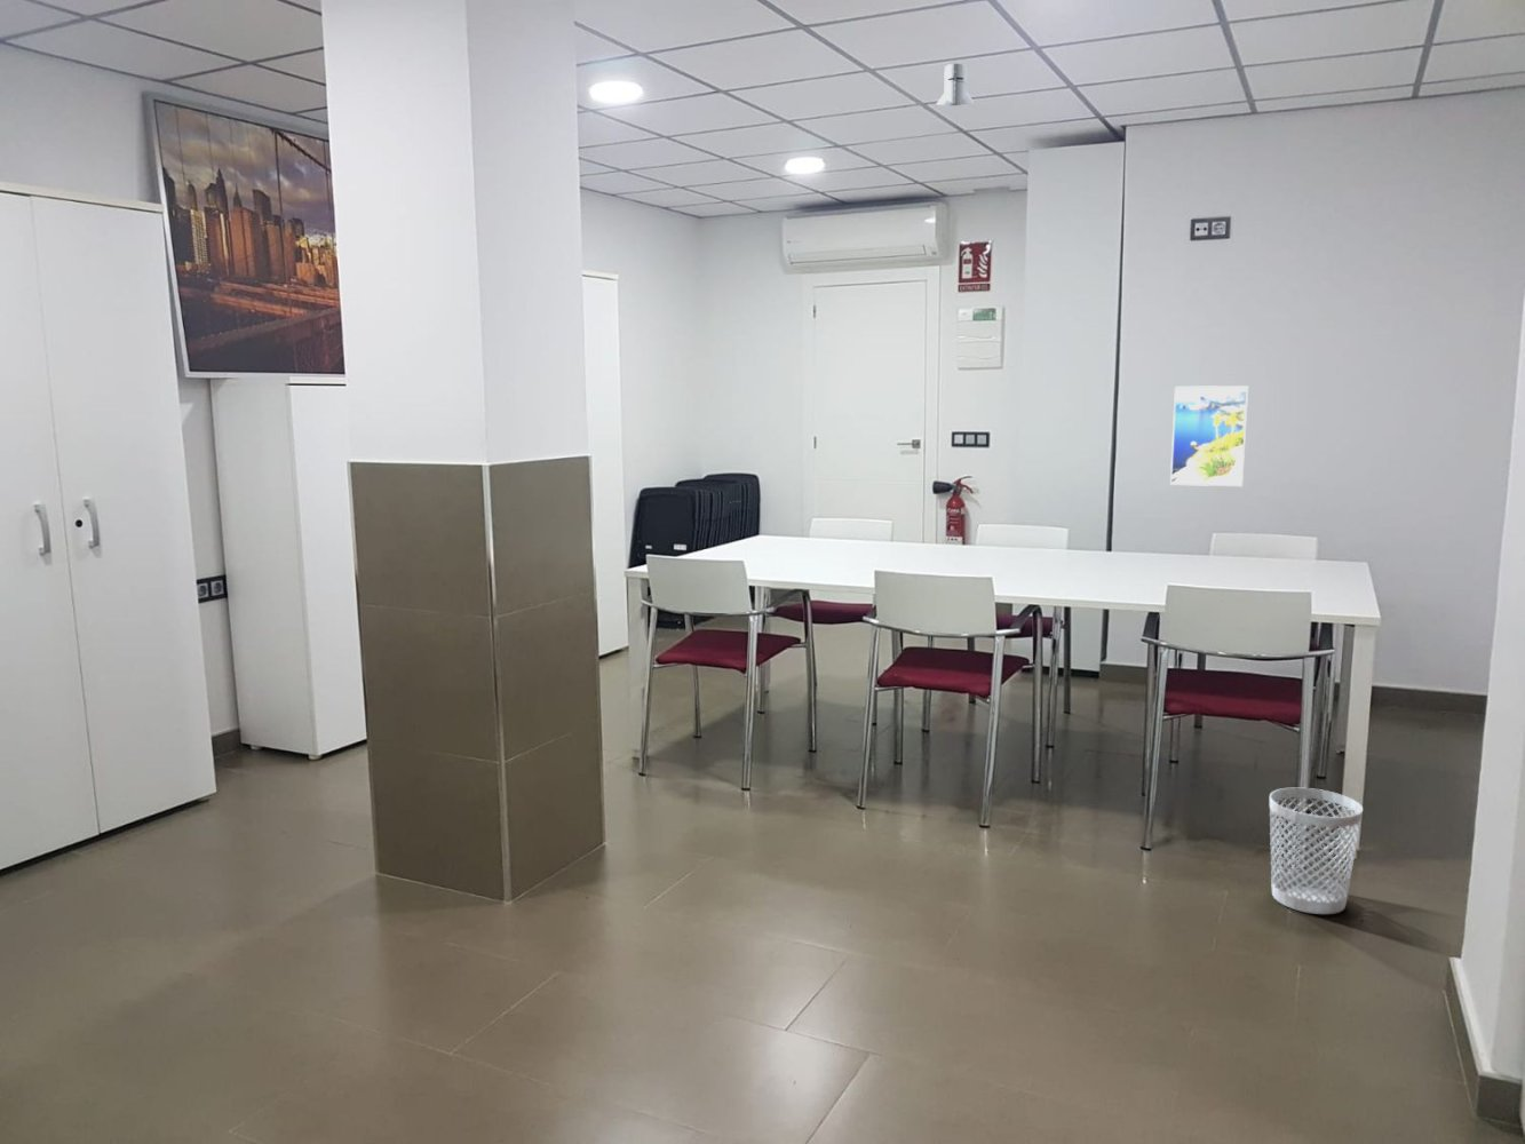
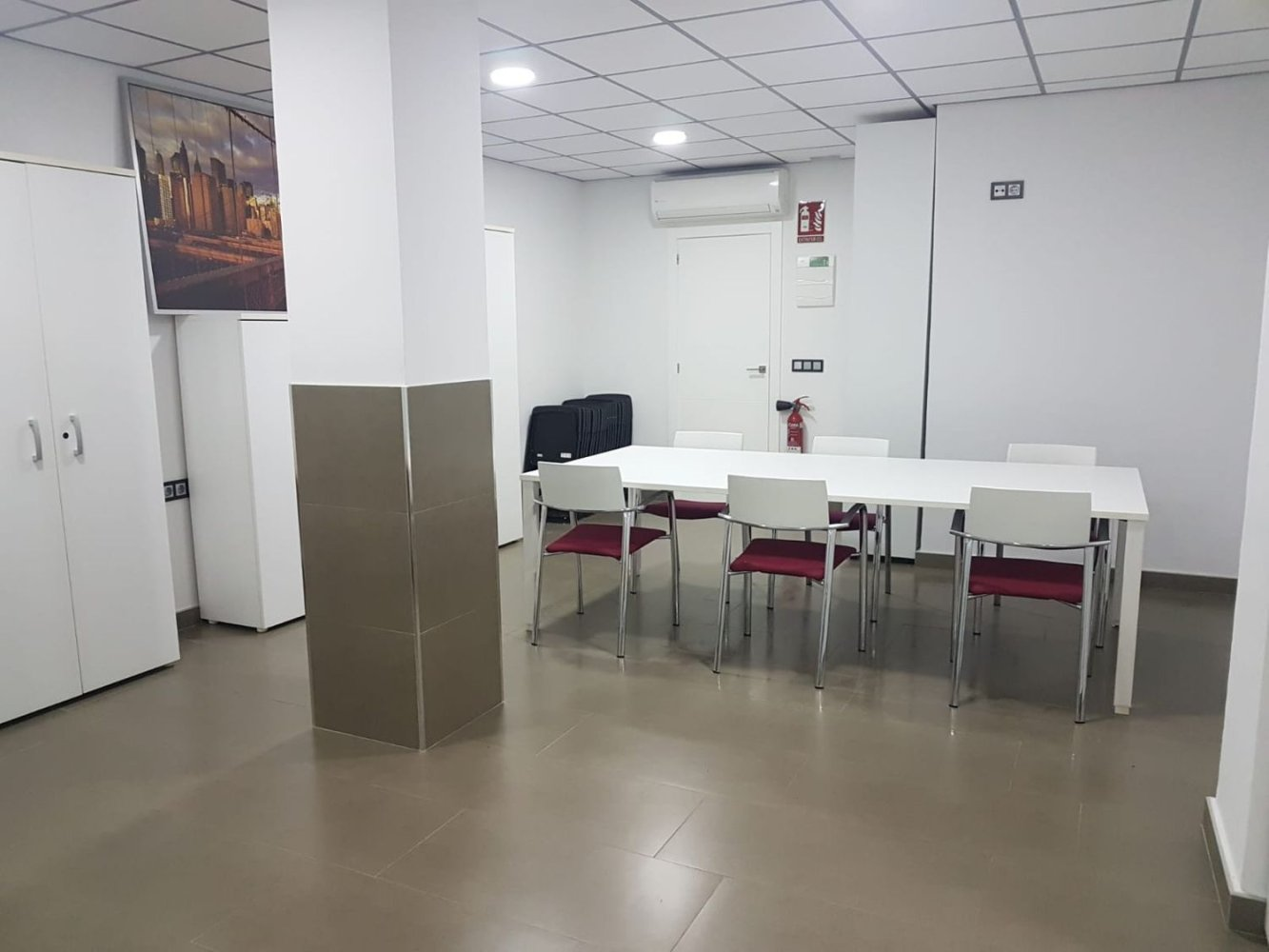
- wastebasket (1311, 850)
- knight helmet (955, 87)
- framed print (1208, 436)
